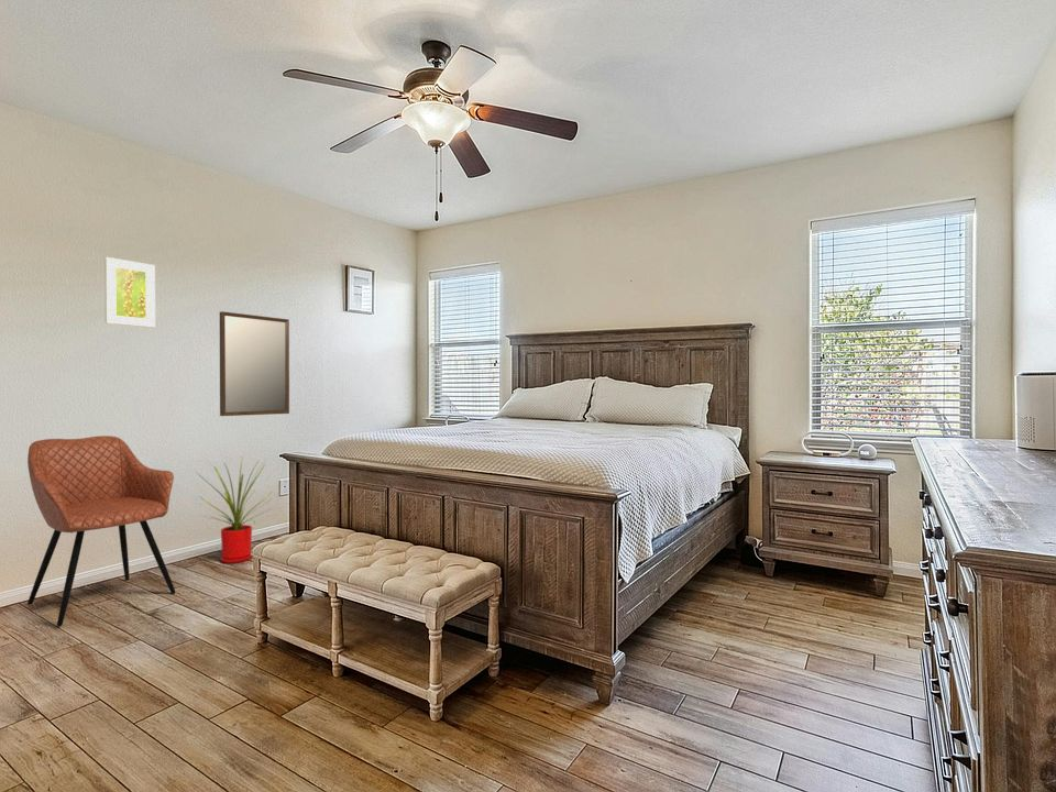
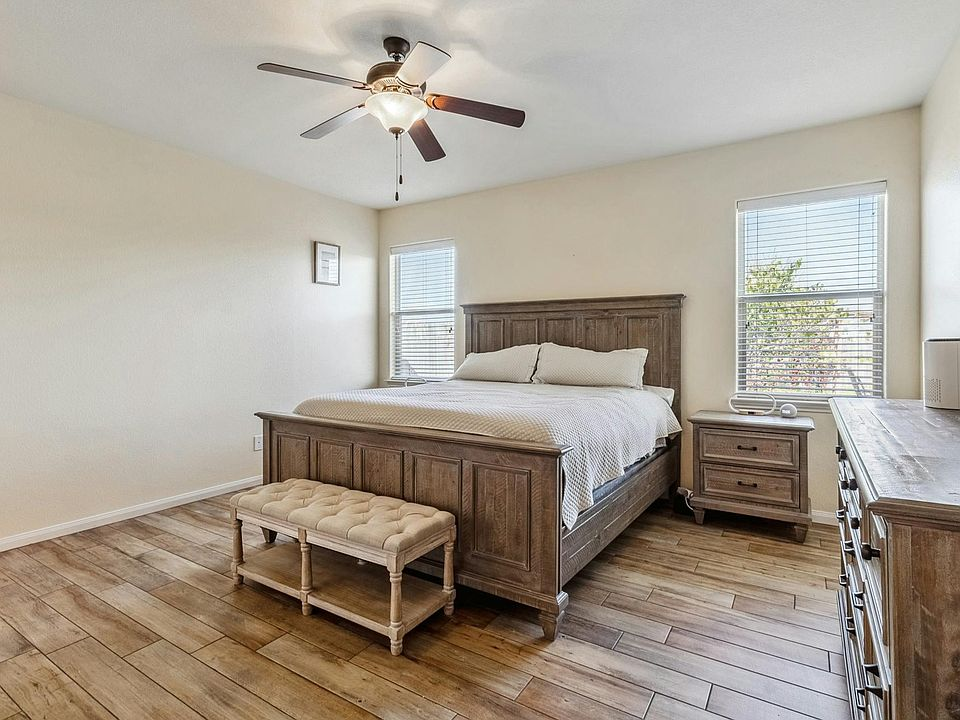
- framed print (130, 293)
- house plant (234, 508)
- armchair (98, 519)
- home mirror (255, 365)
